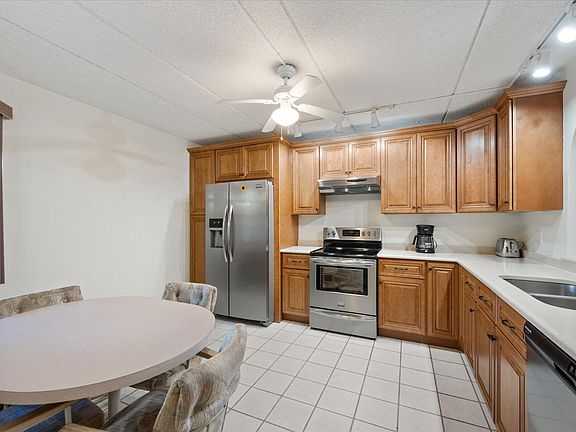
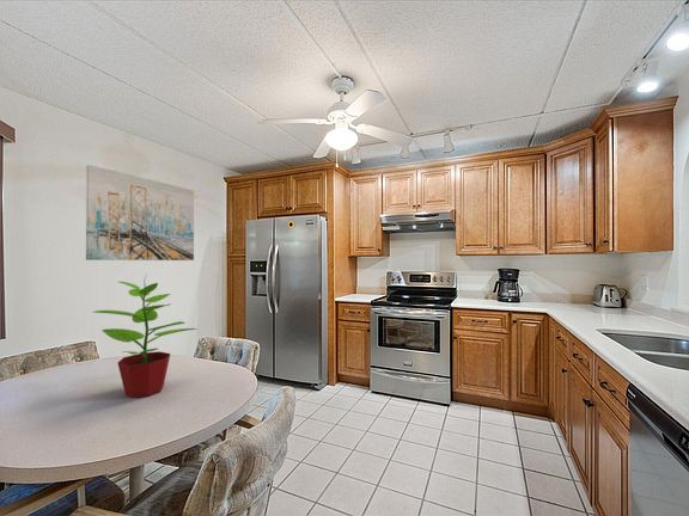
+ potted plant (141, 333)
+ wall art (147, 220)
